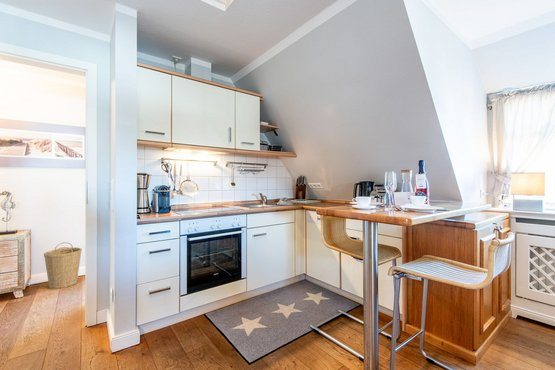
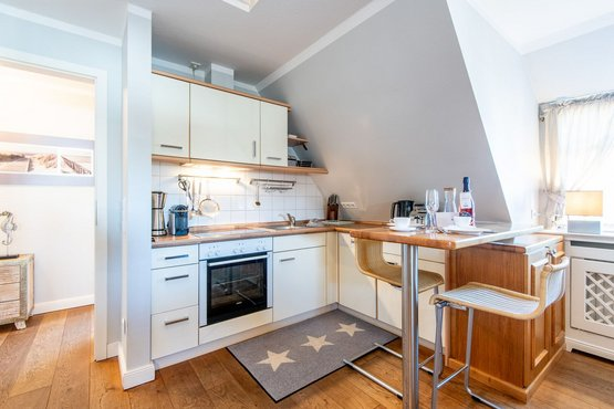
- basket (63, 264)
